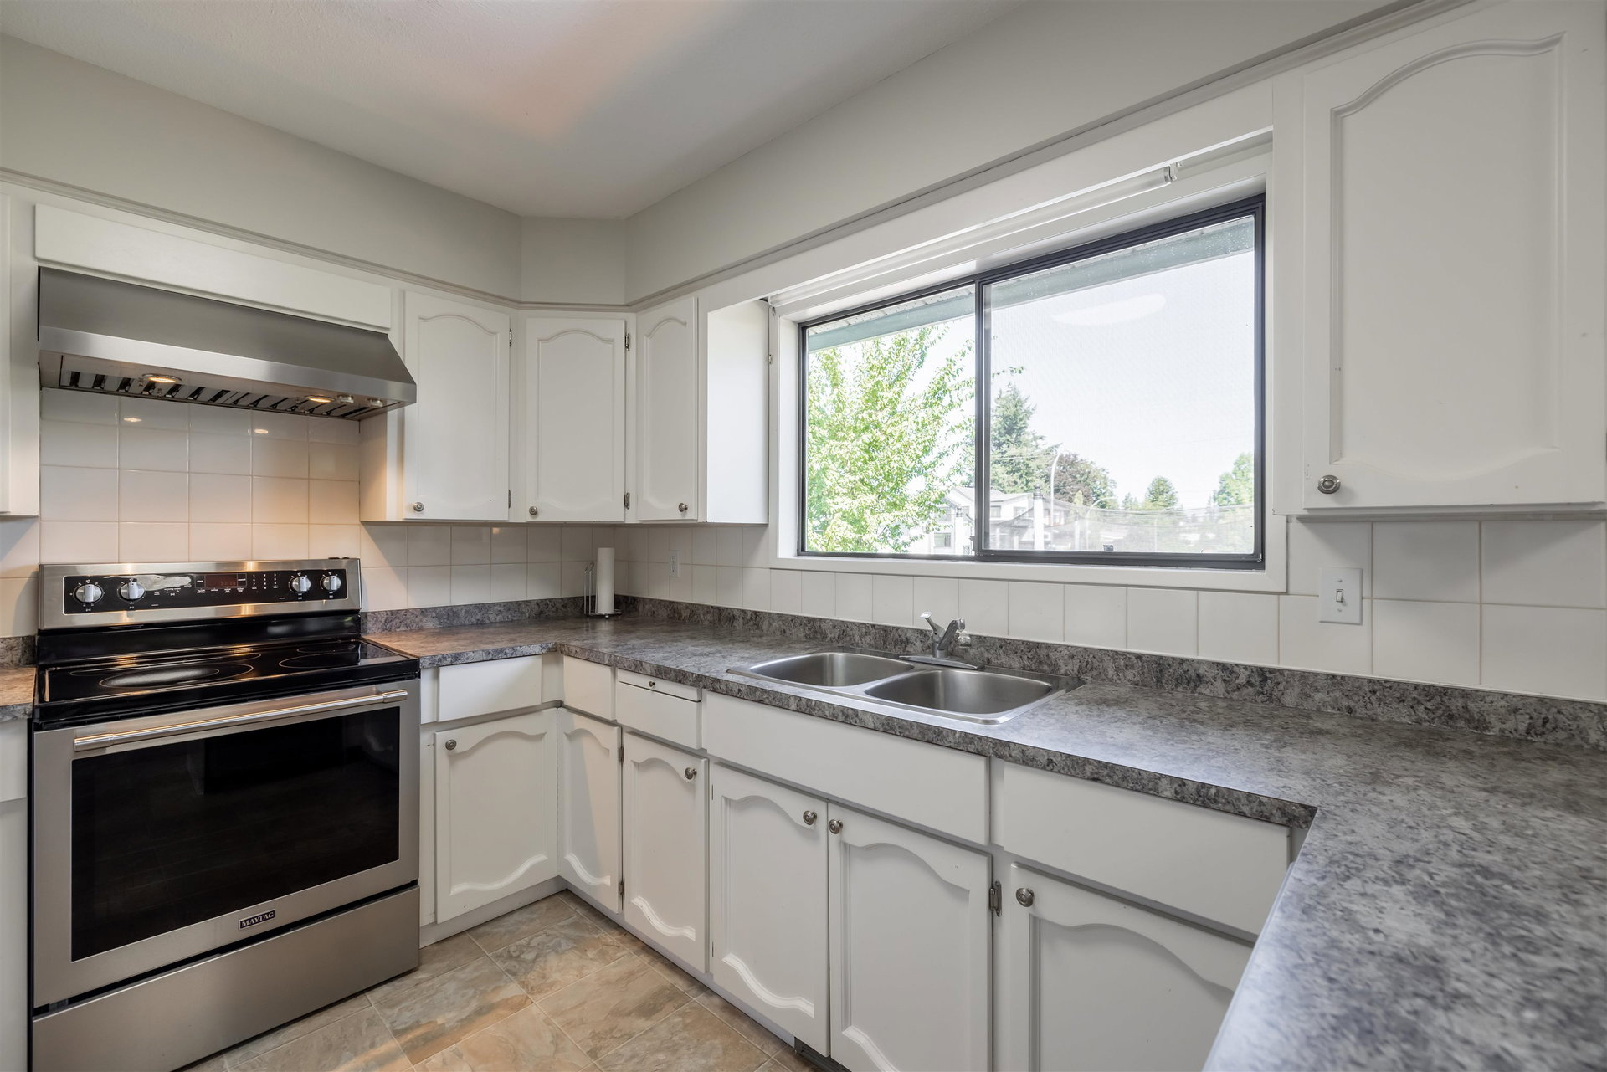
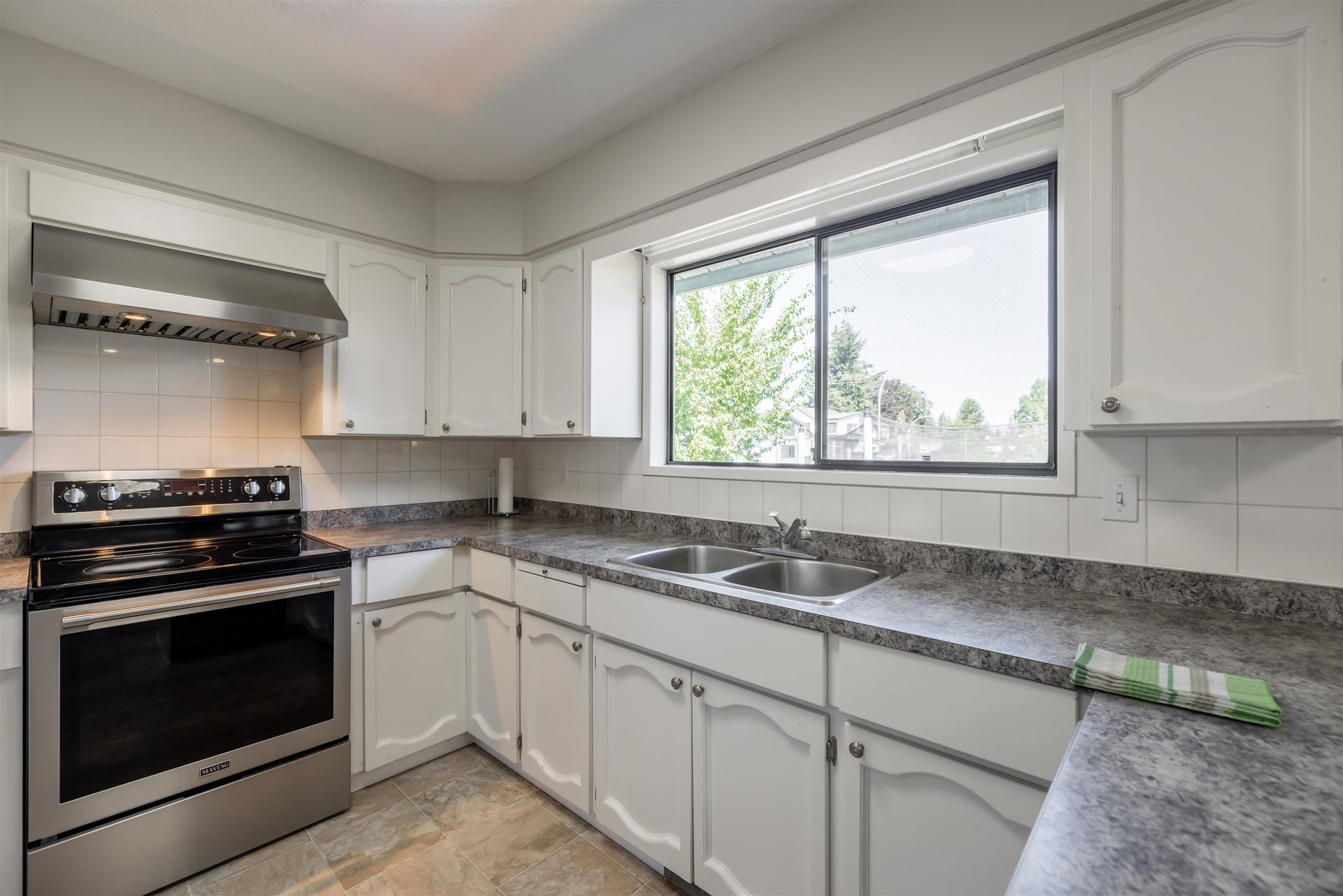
+ dish towel (1165, 676)
